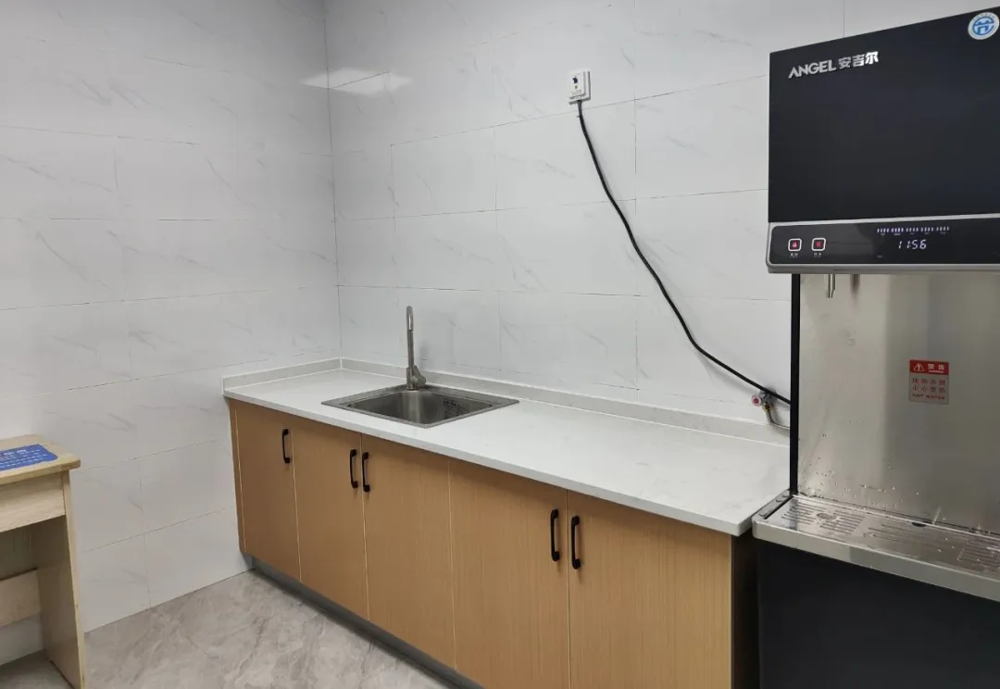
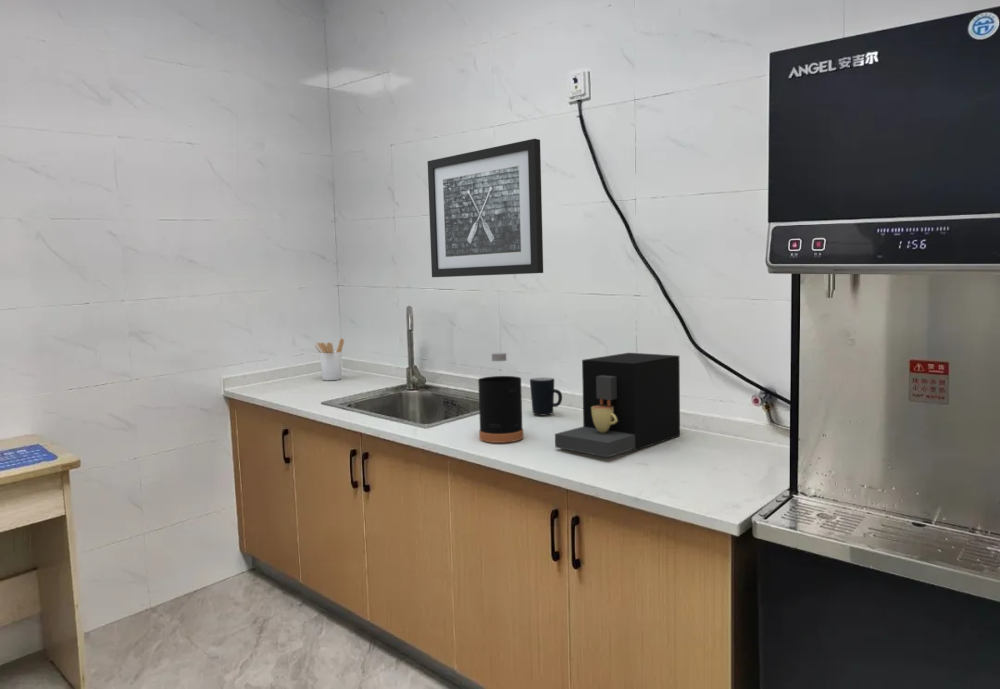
+ utensil holder (329, 359)
+ bottle (500, 395)
+ coffee maker (618, 401)
+ mug (547, 397)
+ wall art (481, 213)
